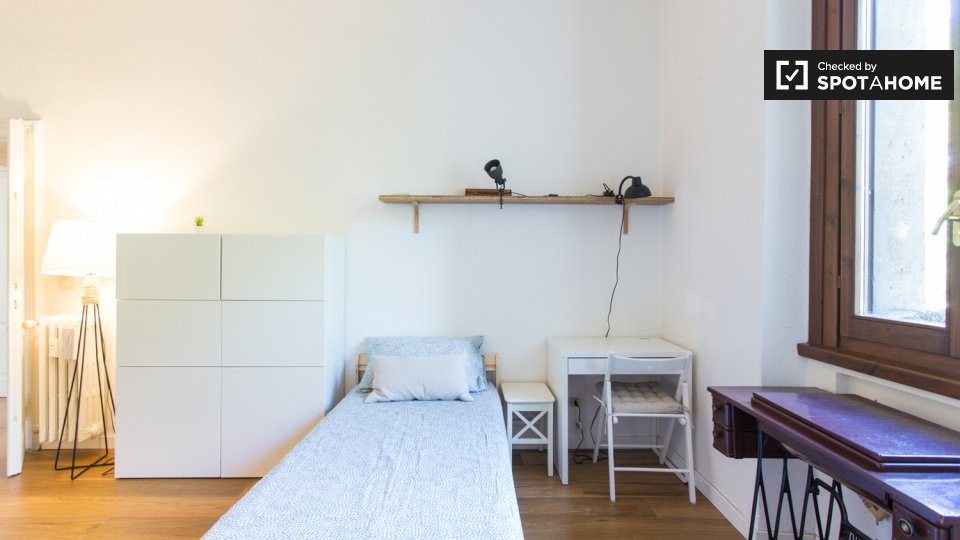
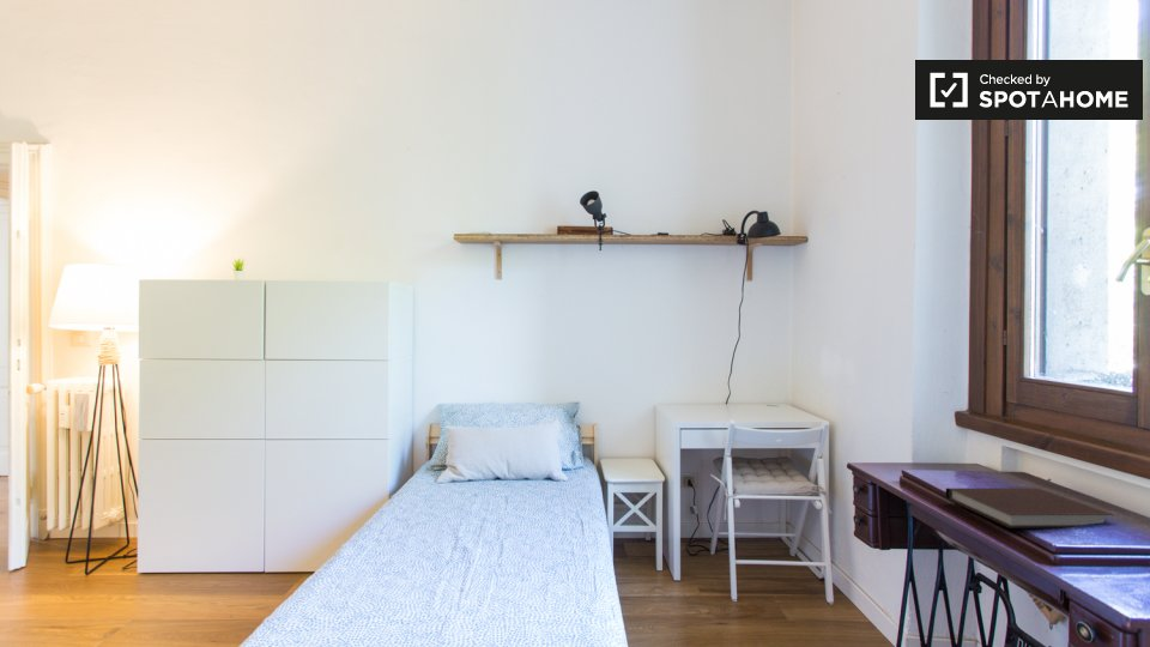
+ notebook (1023, 506)
